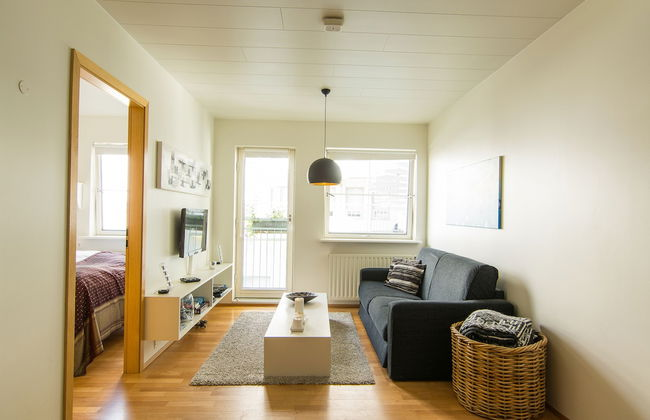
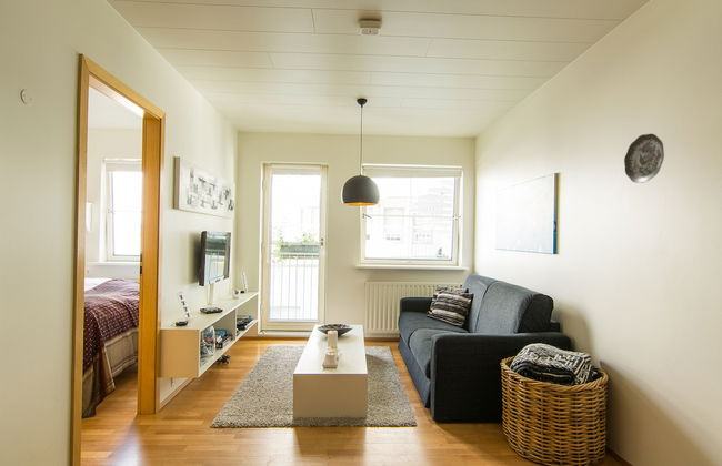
+ decorative plate (644, 159)
